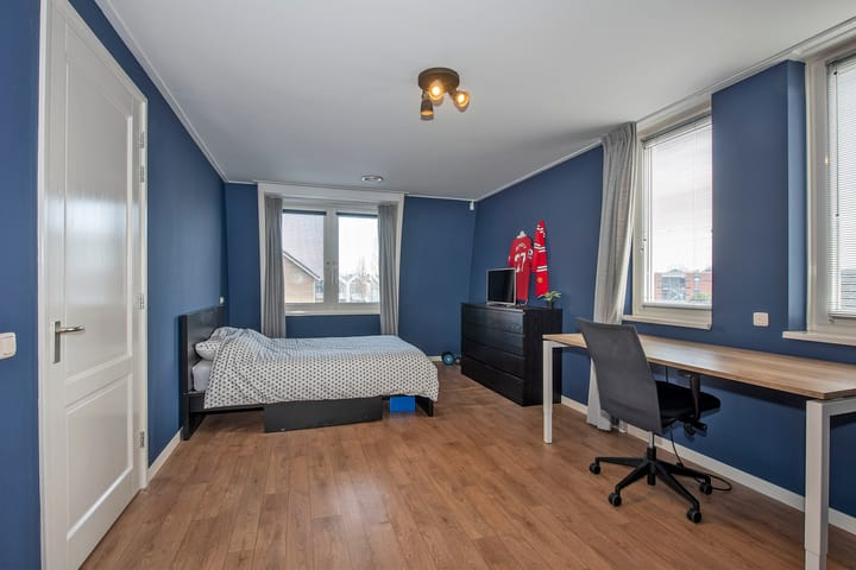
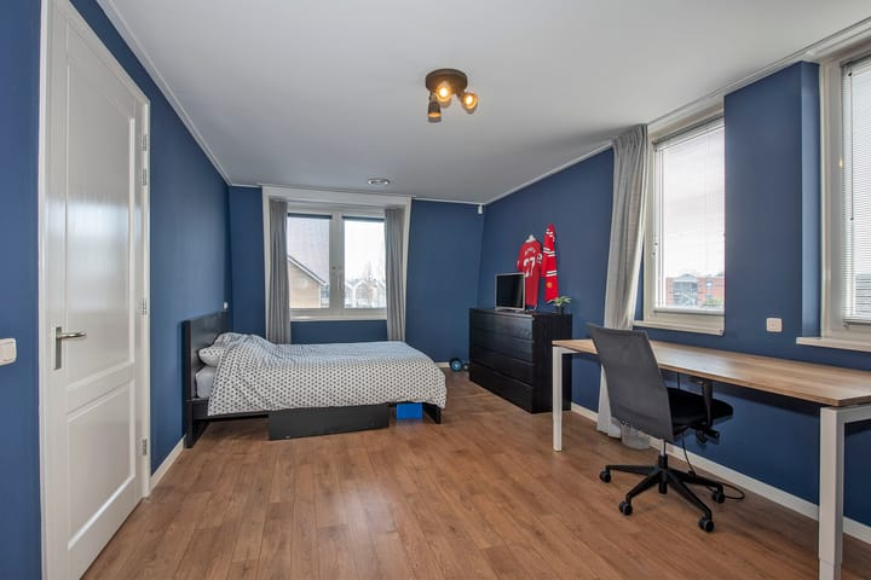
+ wastebasket (633, 429)
